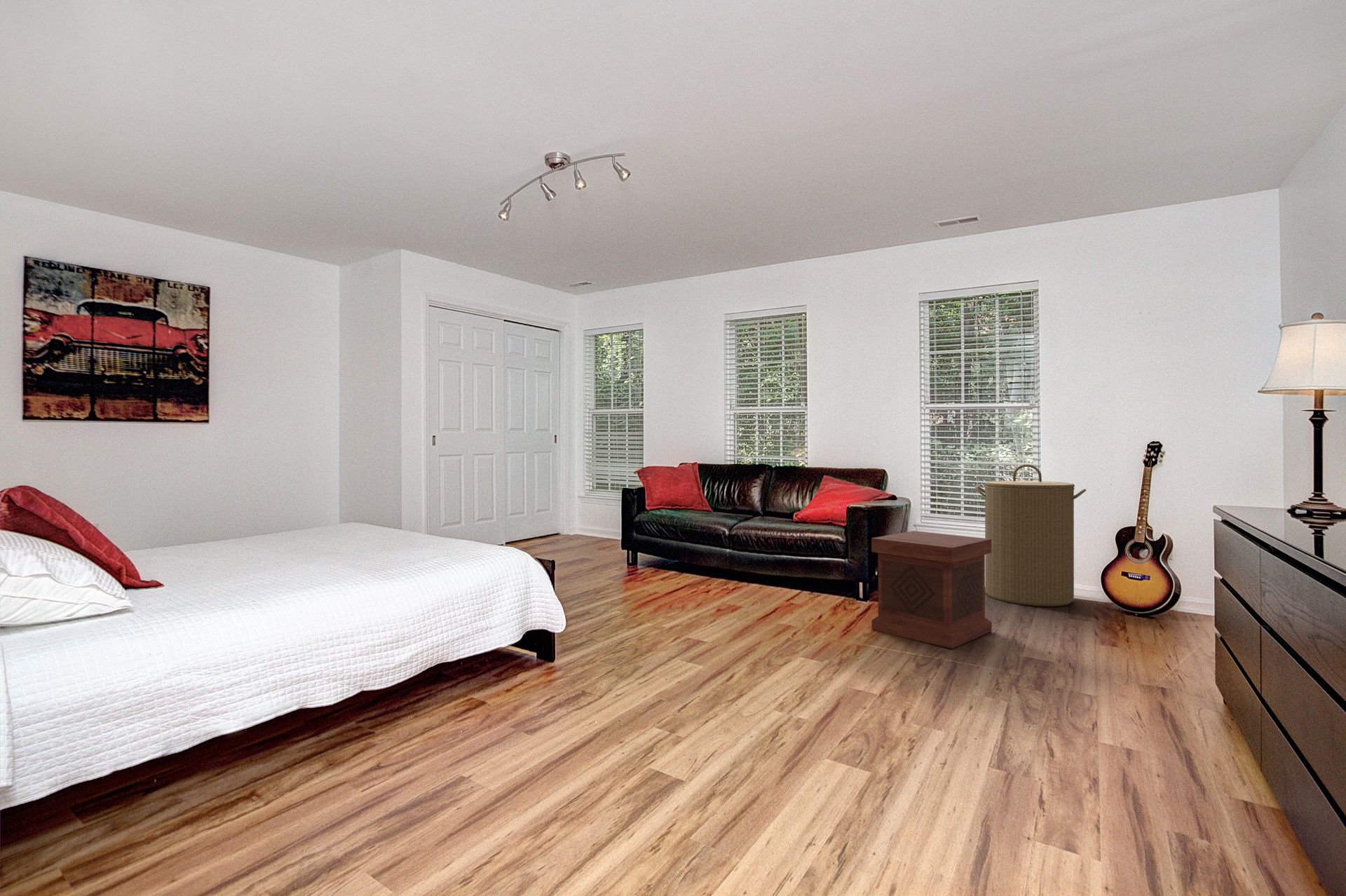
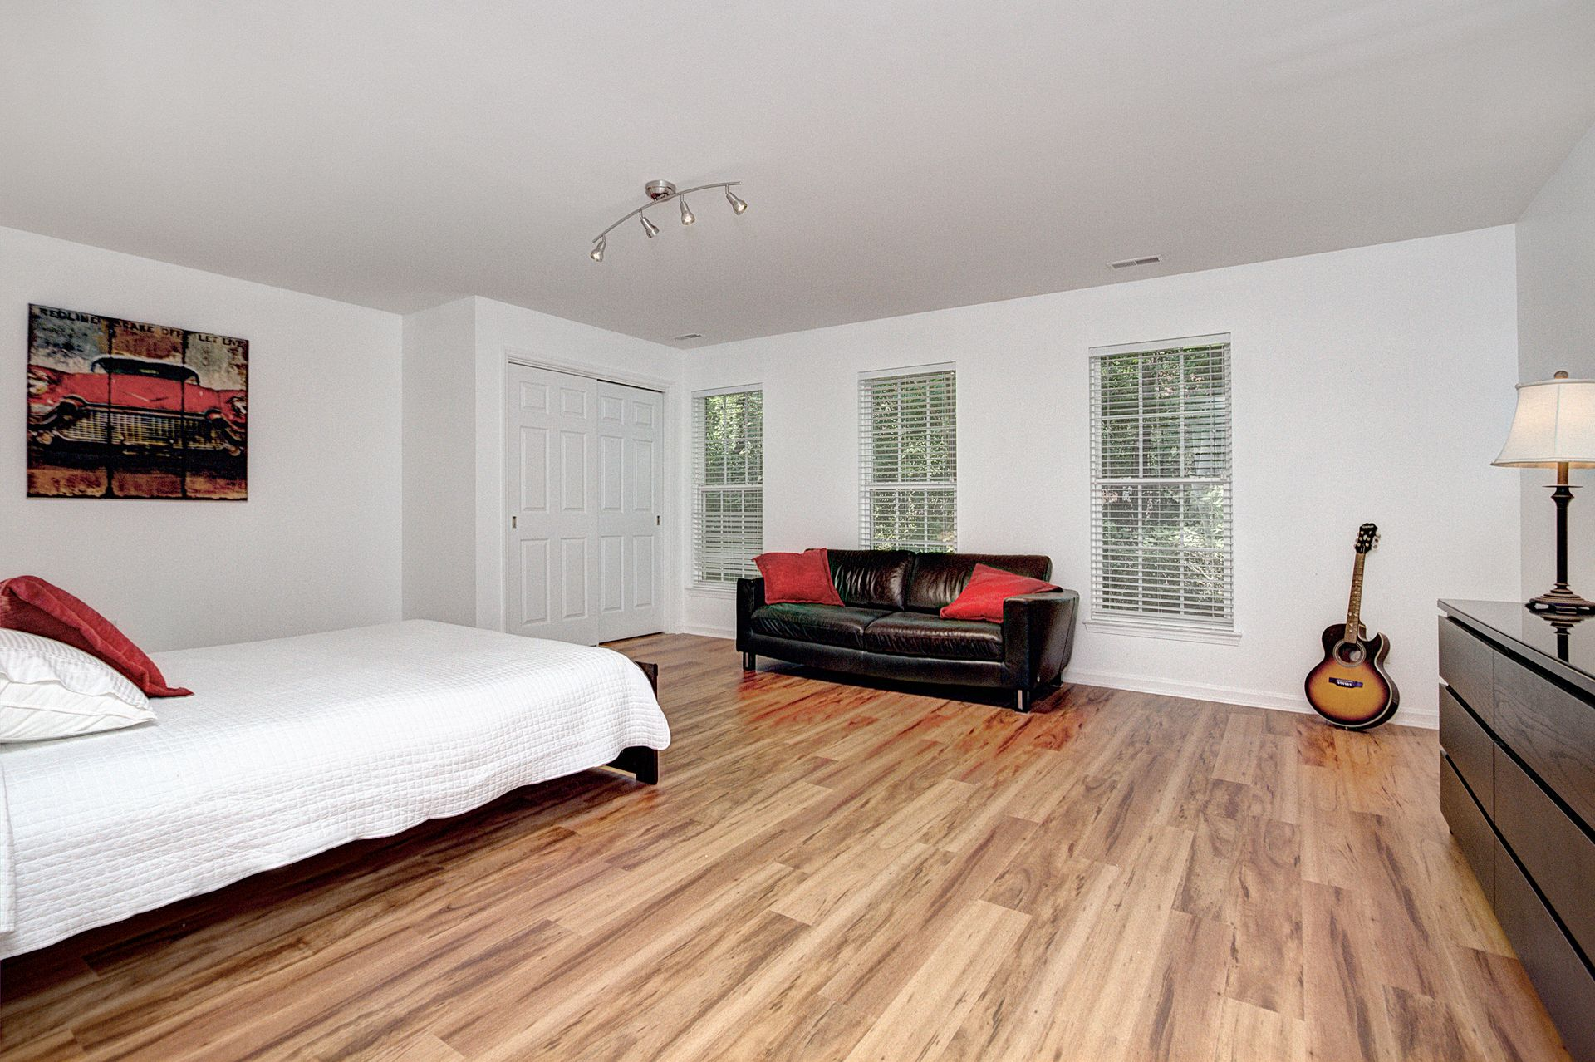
- laundry hamper (1028, 531)
- side table (931, 584)
